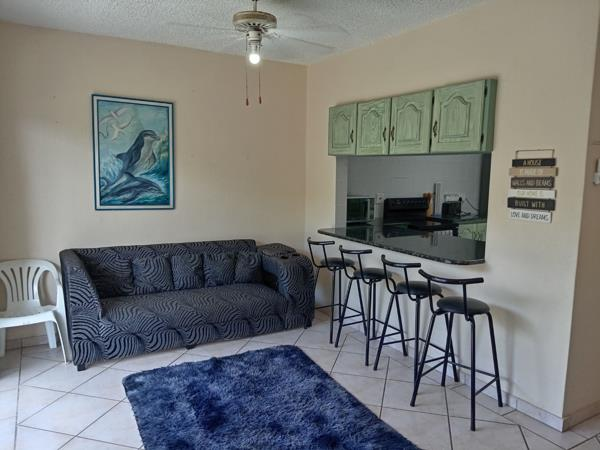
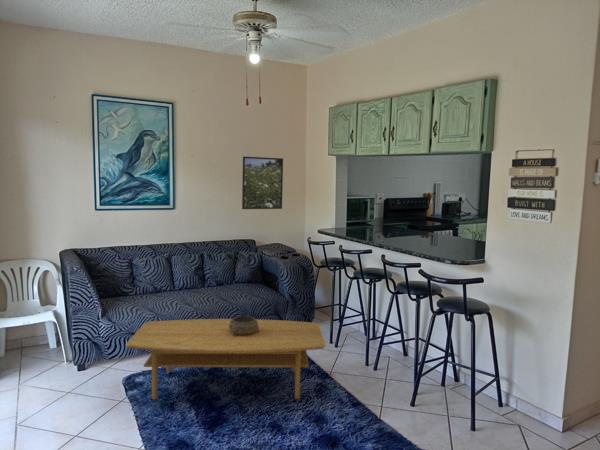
+ coffee table (229, 359)
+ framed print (262, 183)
+ decorative bowl (243, 324)
